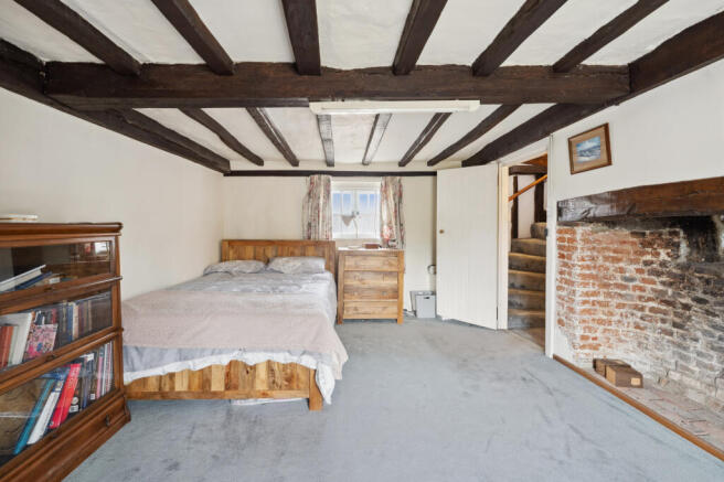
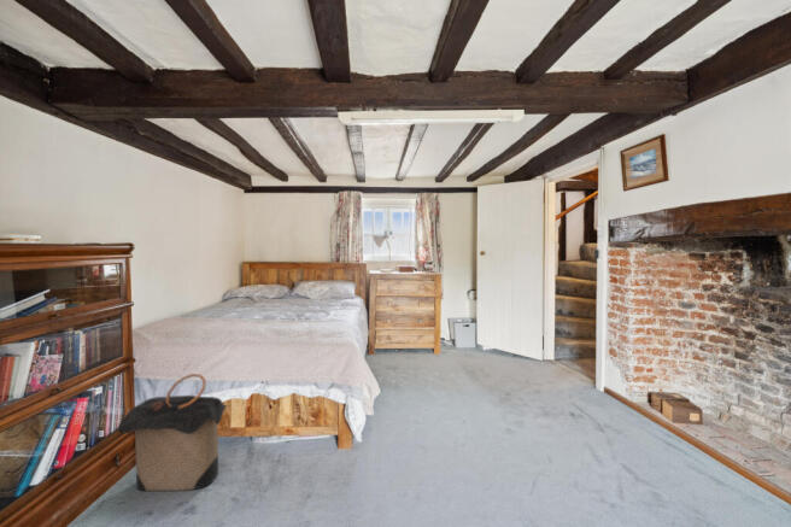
+ laundry hamper (175, 429)
